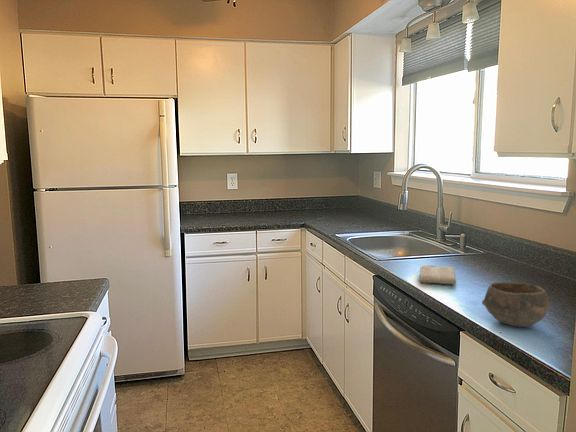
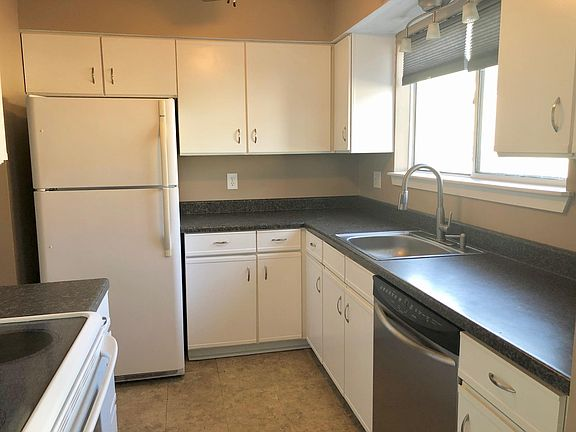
- bowl (514, 305)
- washcloth (437, 273)
